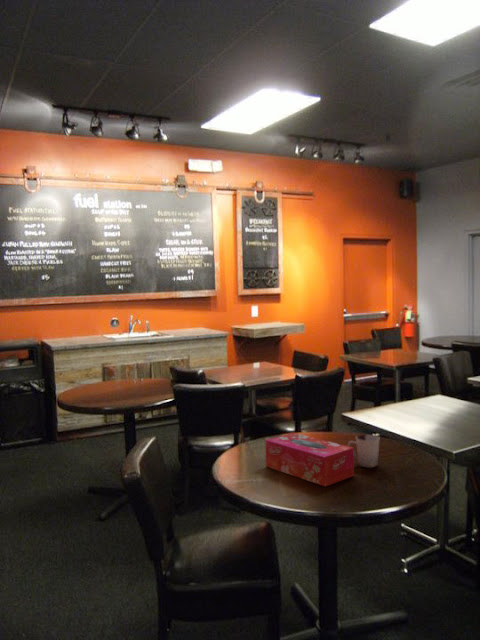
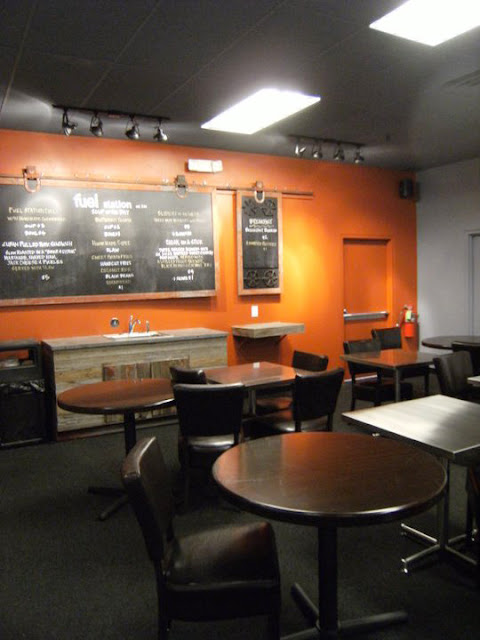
- tissue box (308, 457)
- cup (363, 450)
